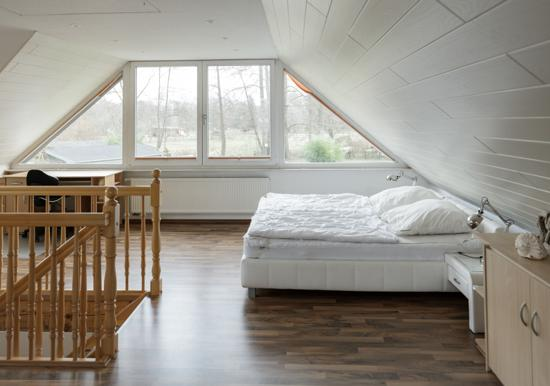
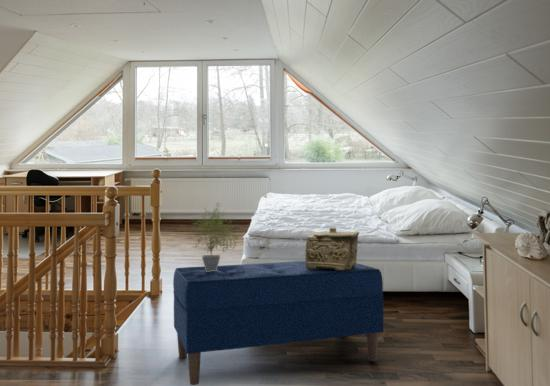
+ decorative box (332, 247)
+ potted plant (214, 235)
+ bench (276, 313)
